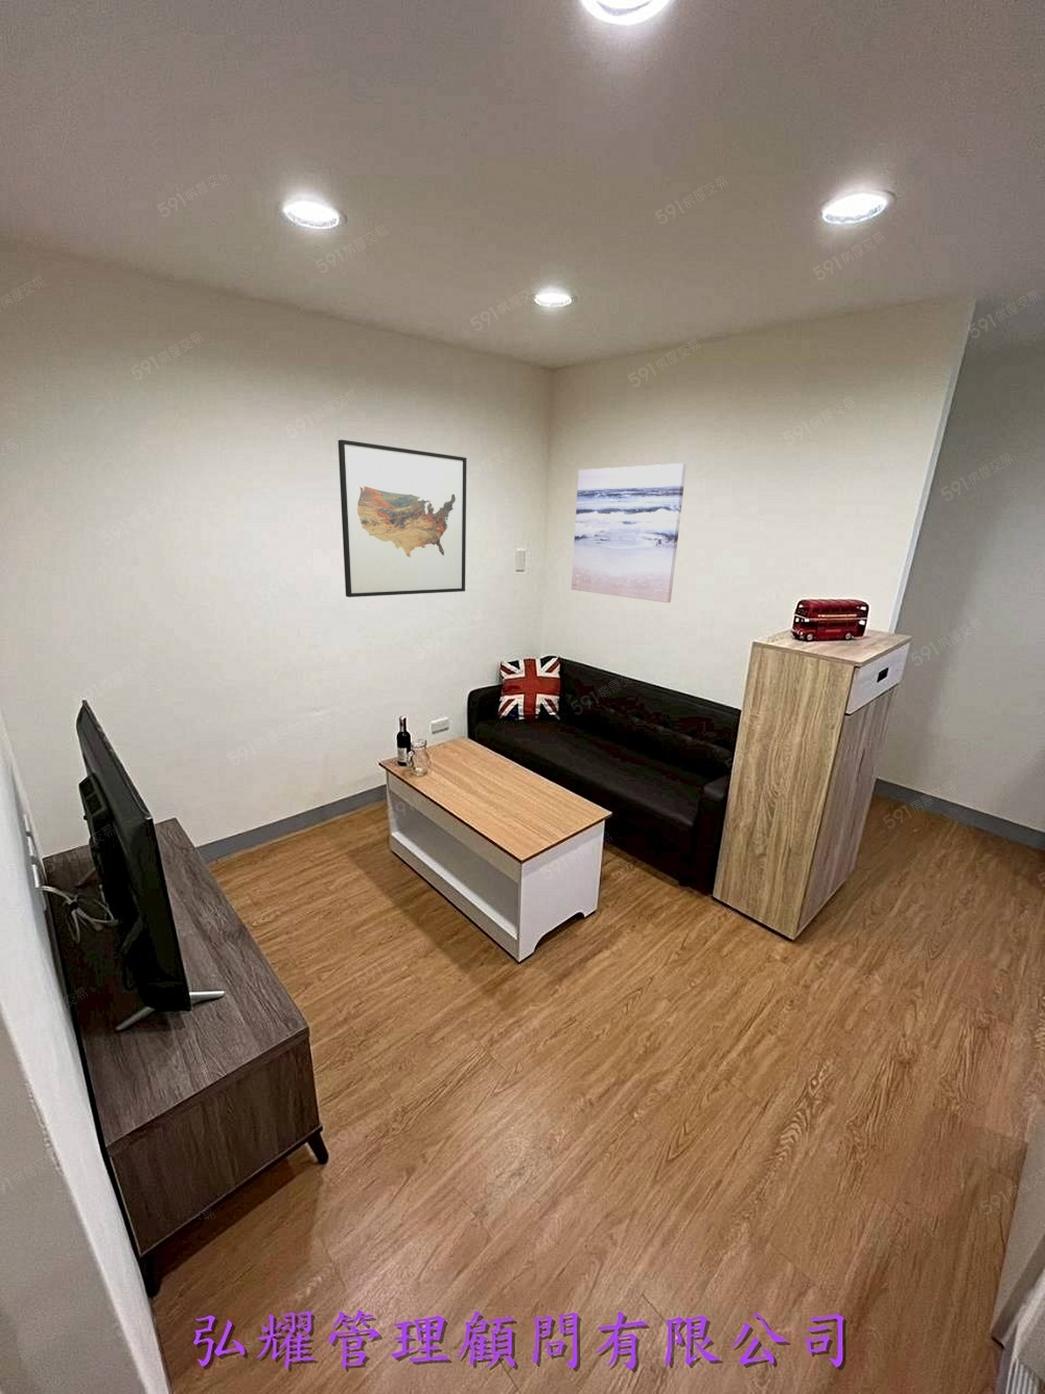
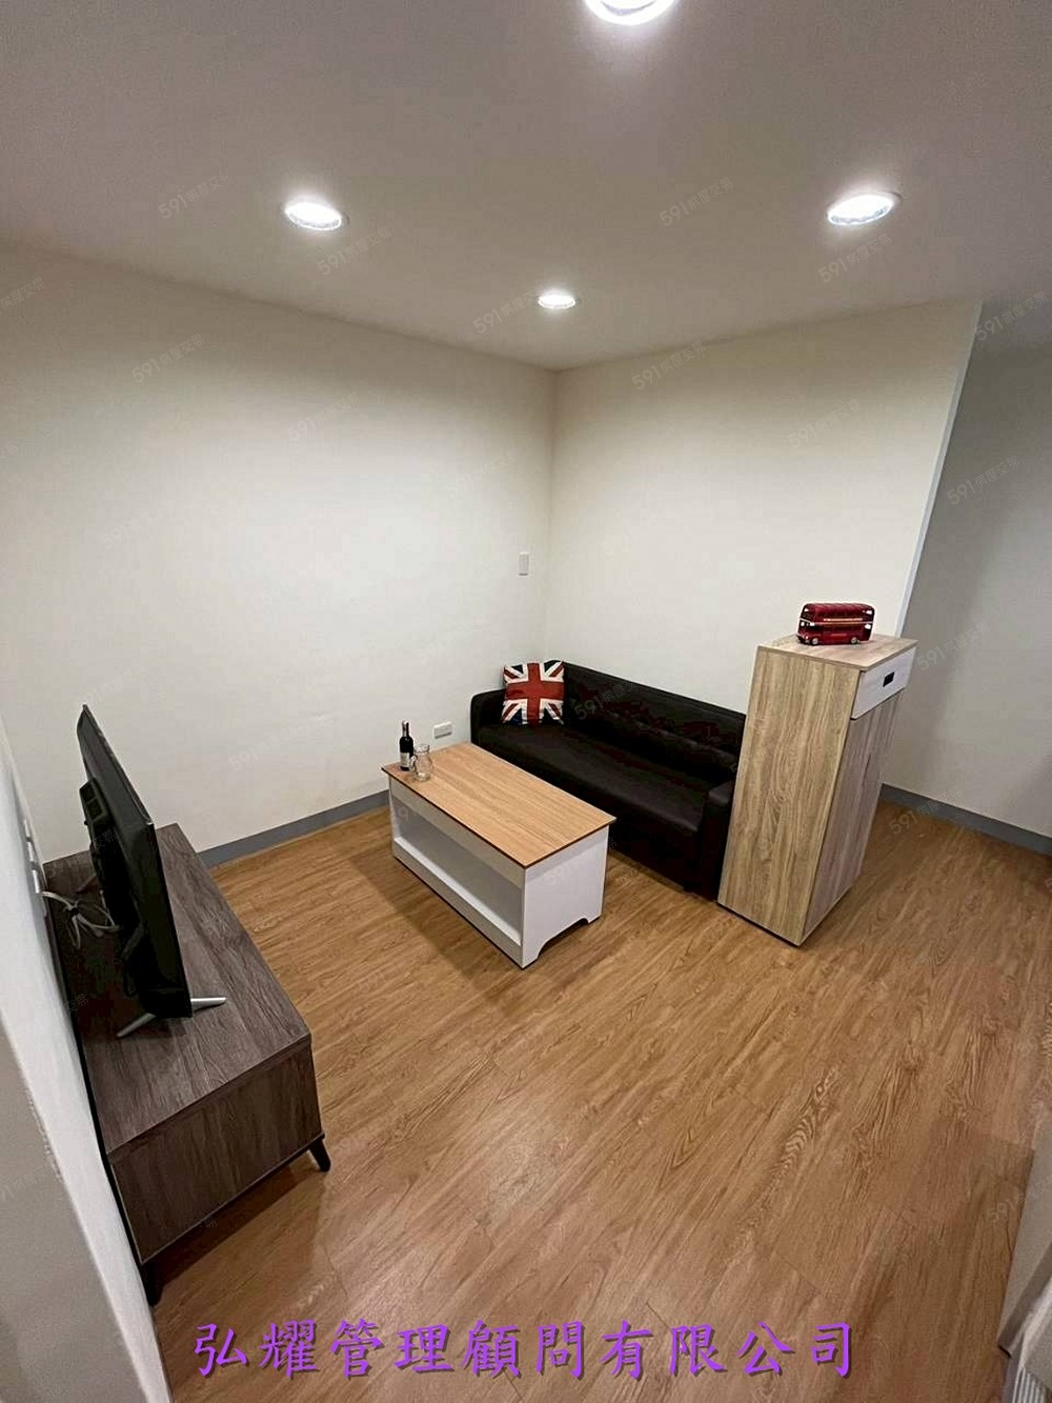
- wall art (623, 534)
- wall art (408, 524)
